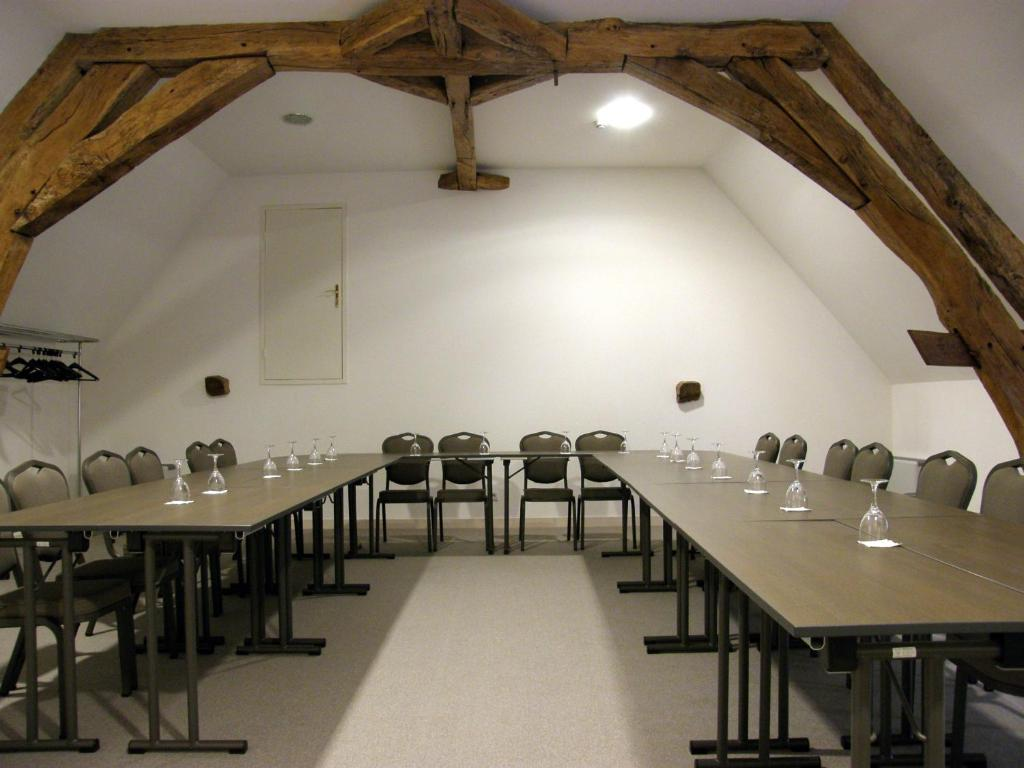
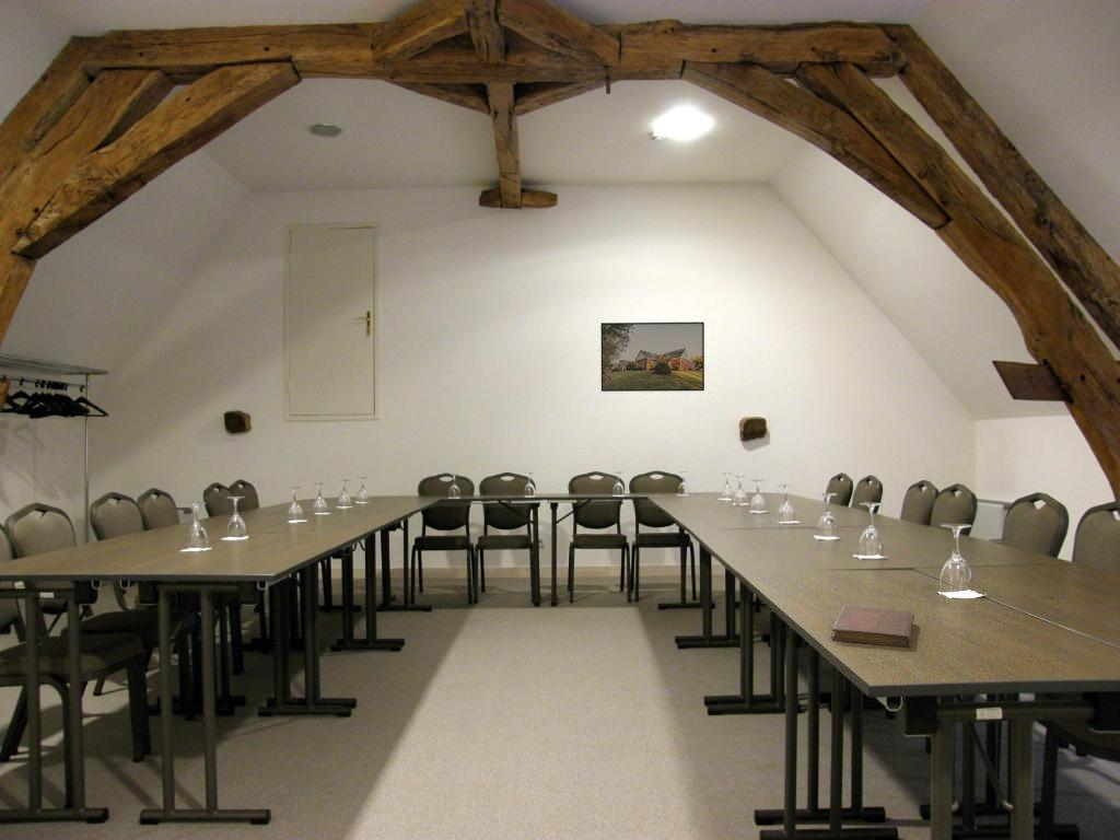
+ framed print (652, 357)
+ notebook (874, 625)
